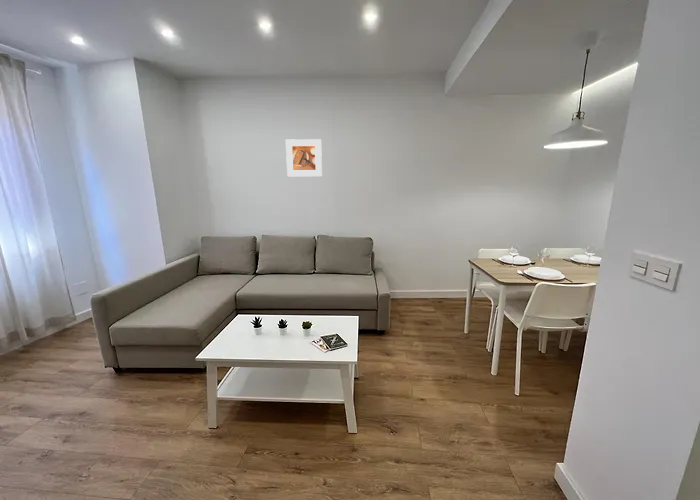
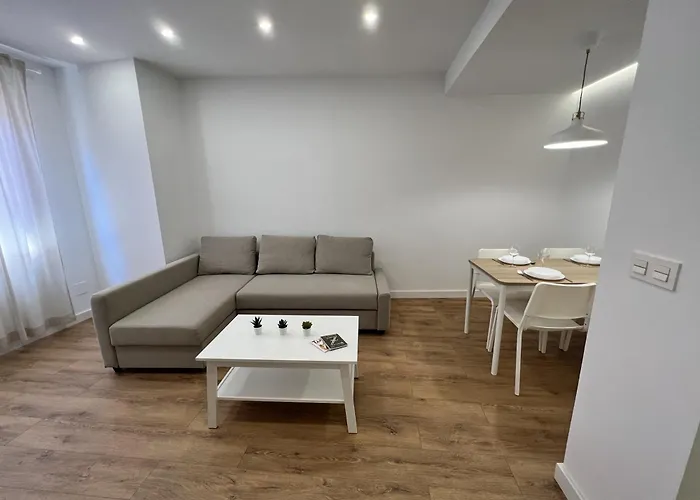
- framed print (304, 158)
